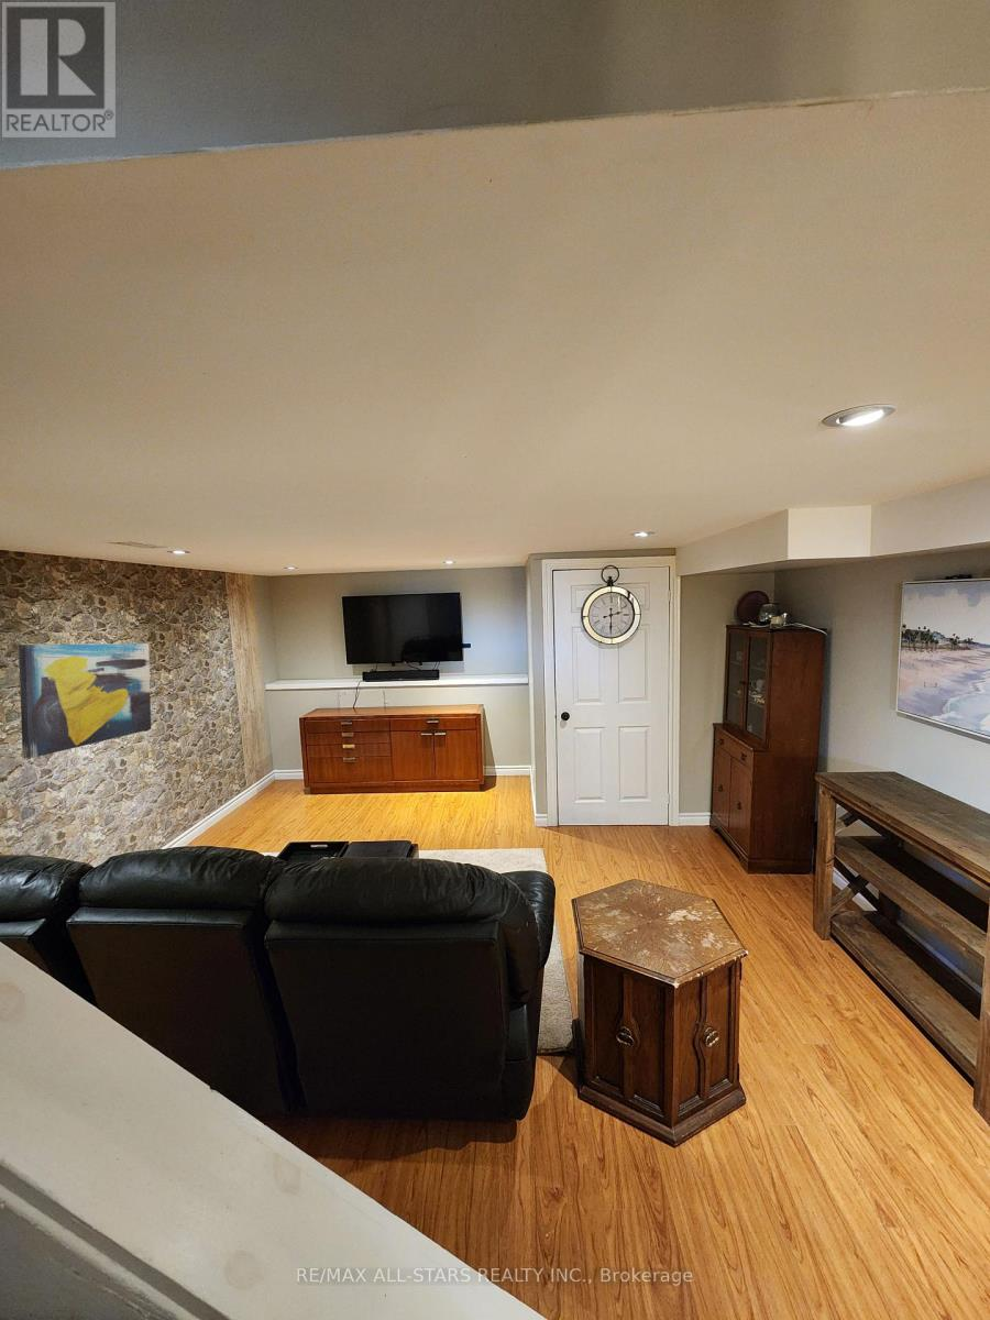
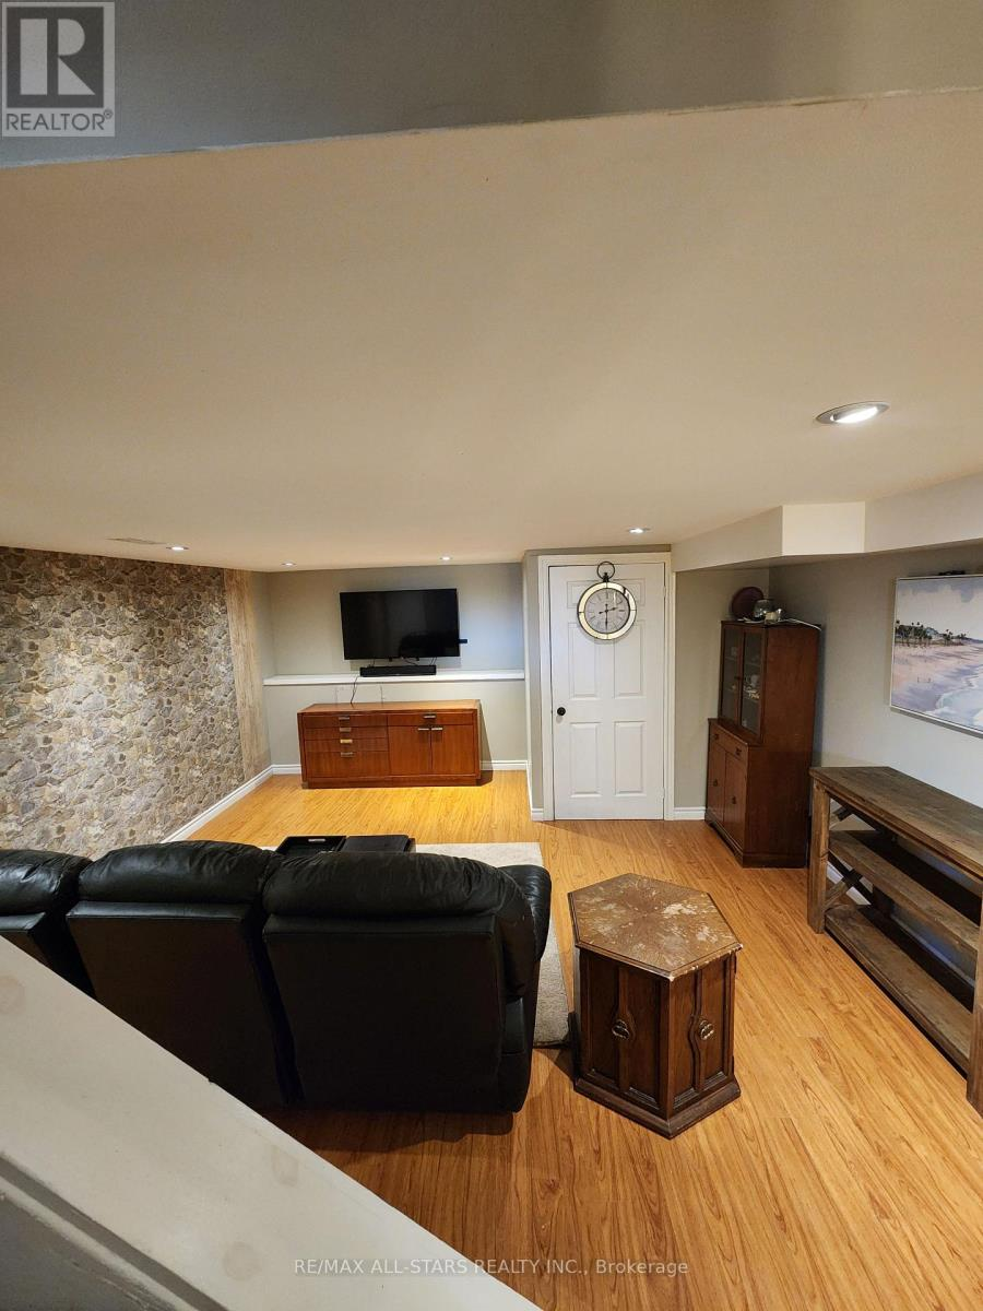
- wall art (94, 693)
